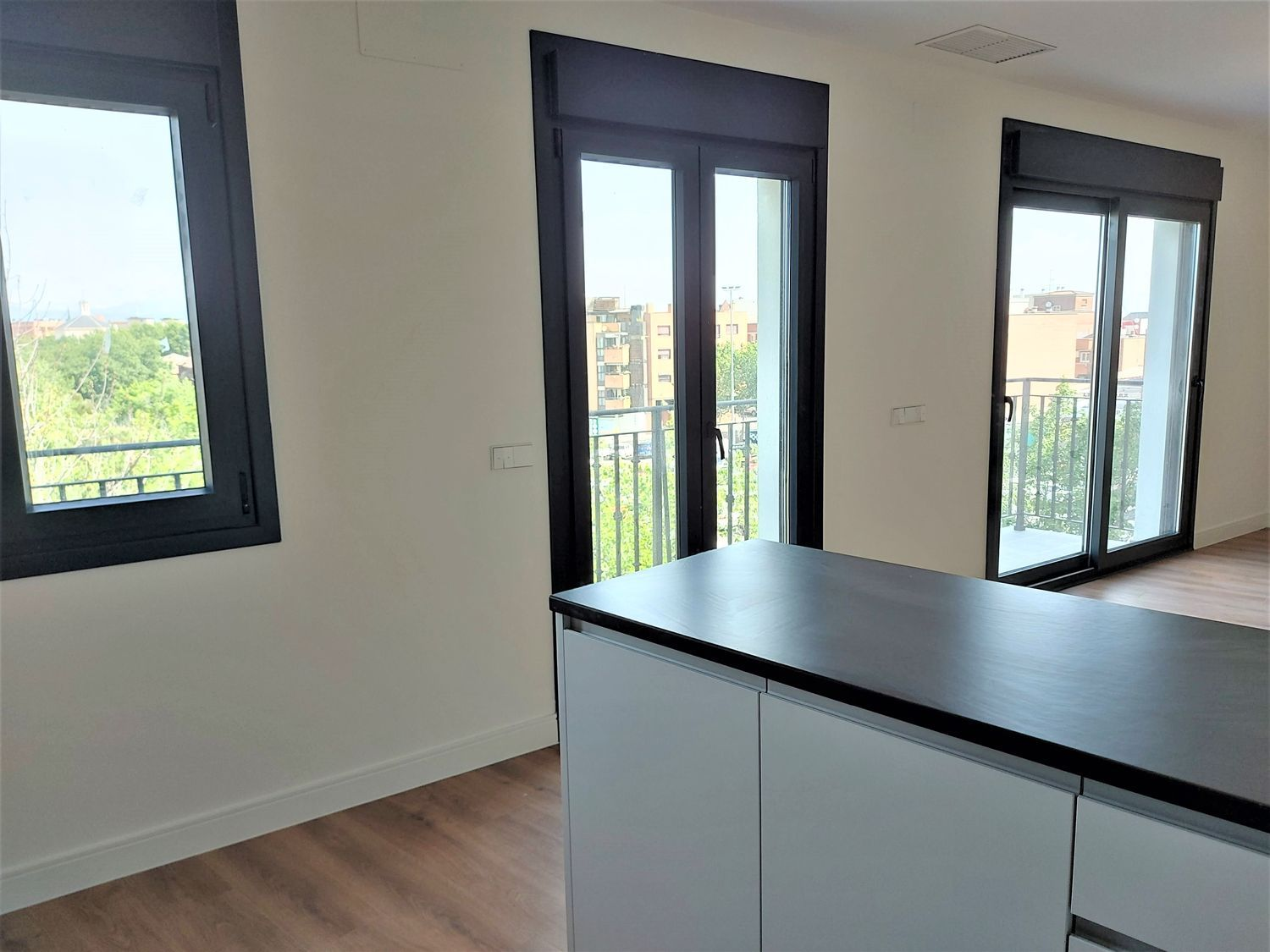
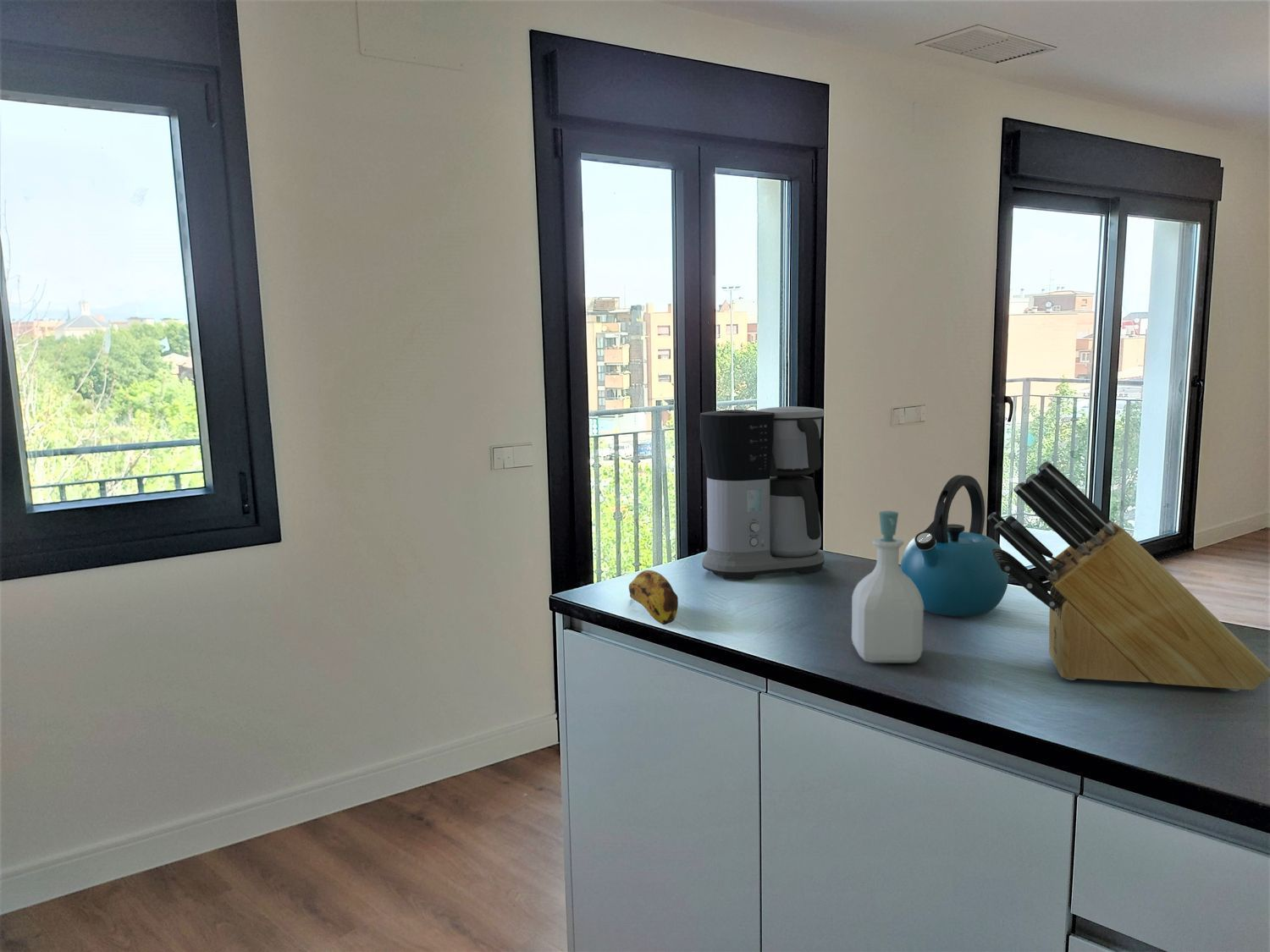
+ coffee maker (767, 491)
+ kettle (951, 543)
+ banana (648, 592)
+ soap bottle (887, 584)
+ knife block (1121, 568)
